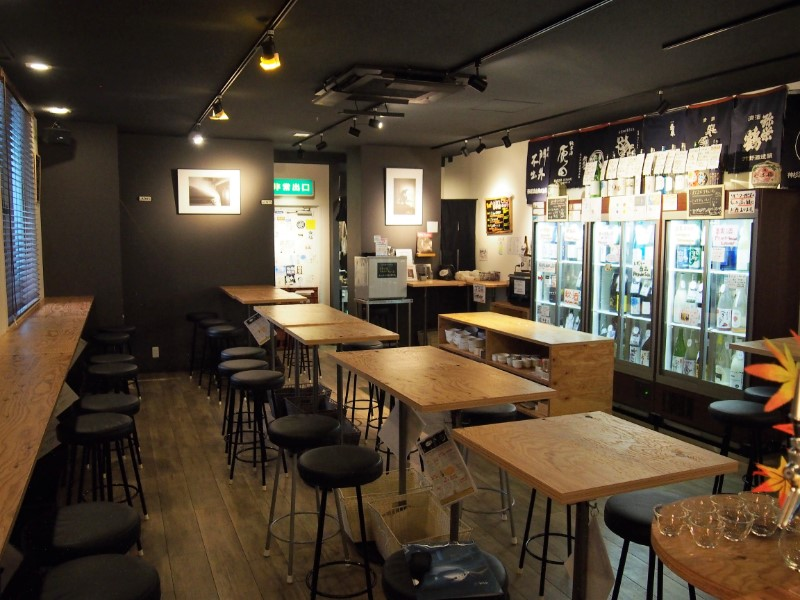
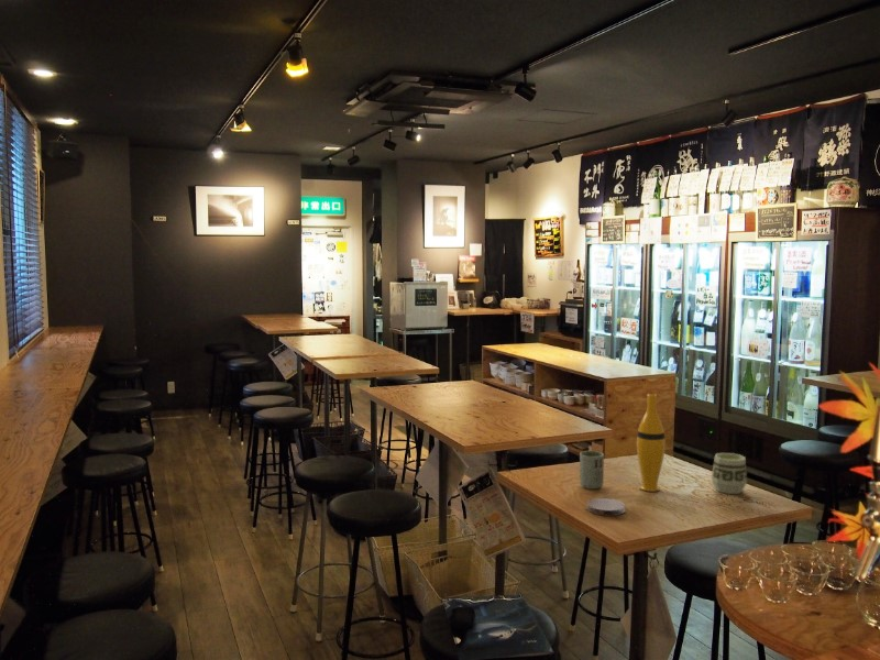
+ cup (591, 470)
+ cup (729, 473)
+ coaster (605, 506)
+ vase (650, 441)
